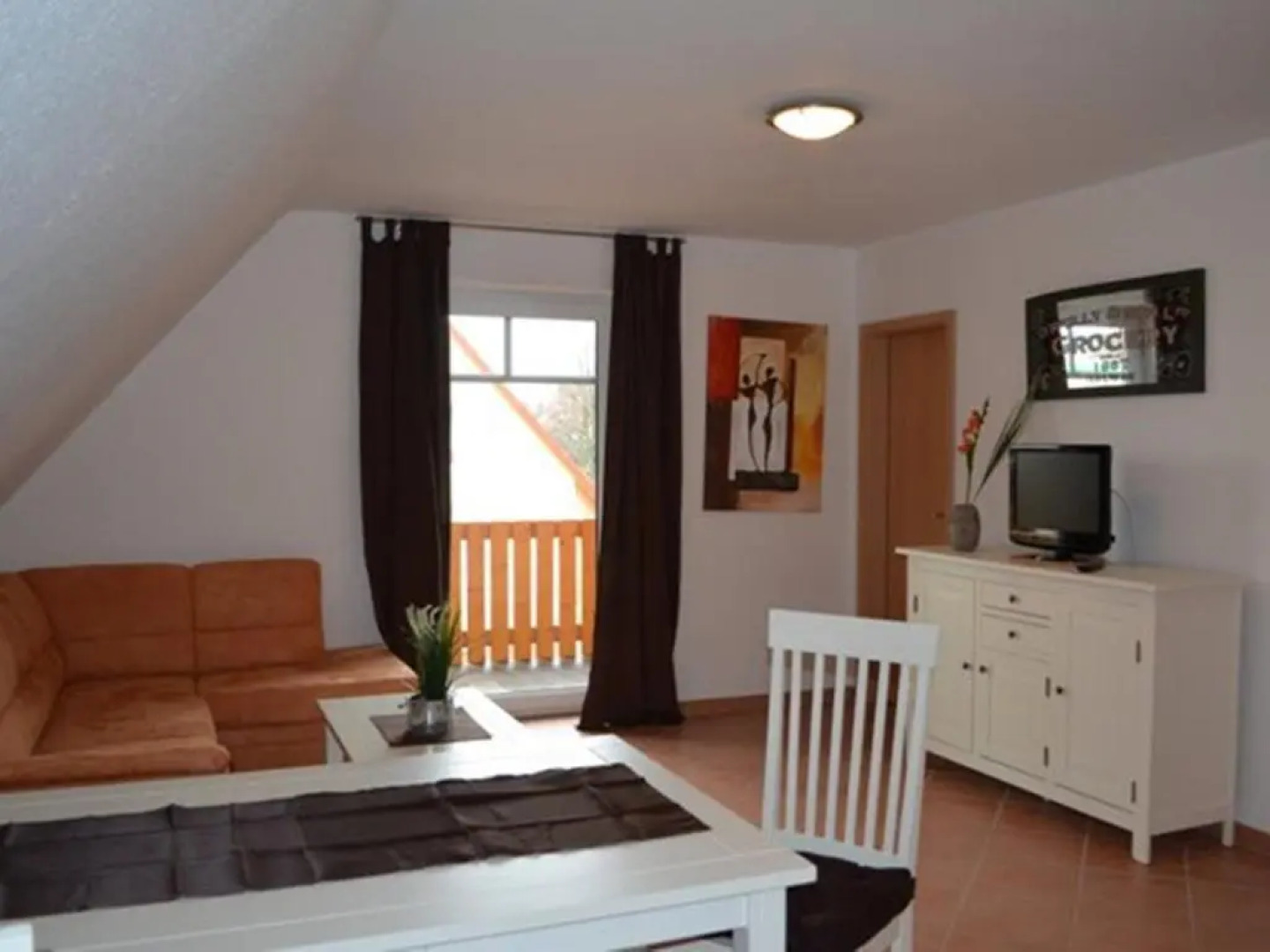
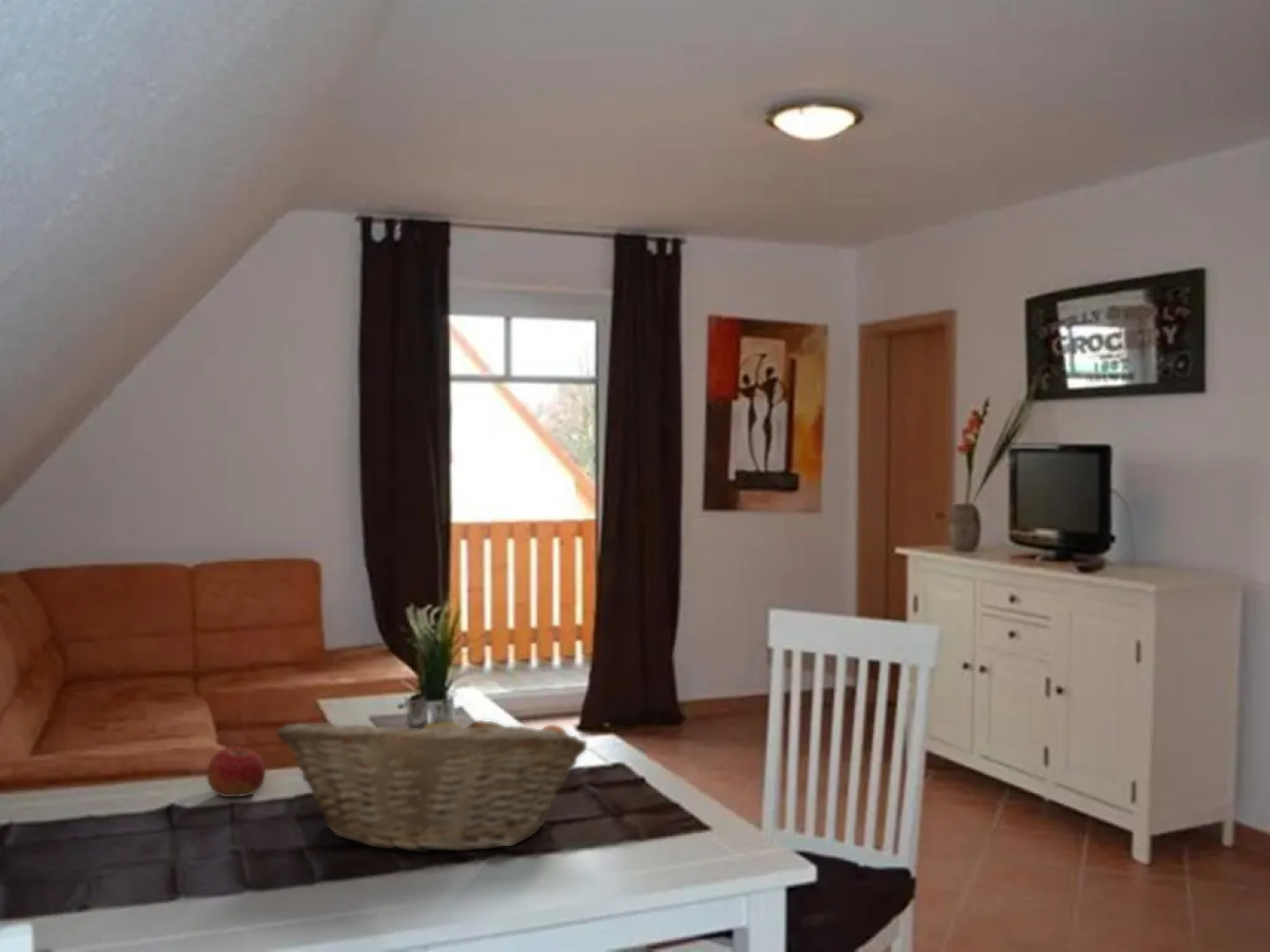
+ fruit basket (433, 763)
+ apple (235, 770)
